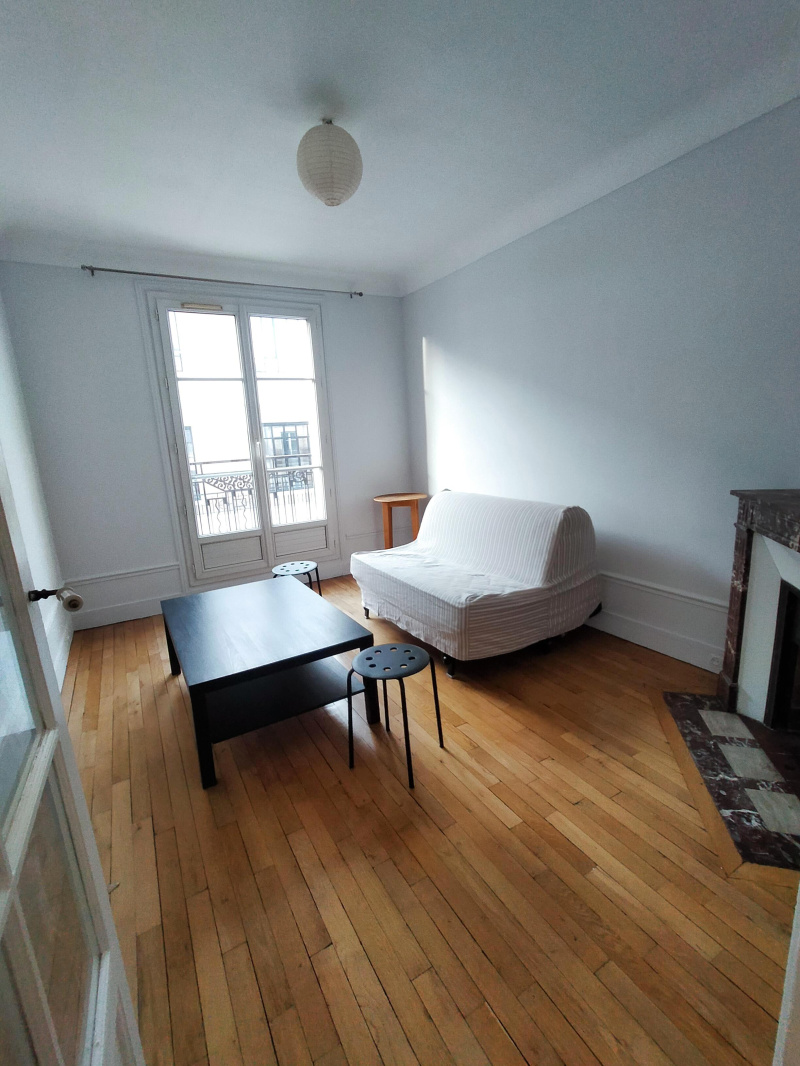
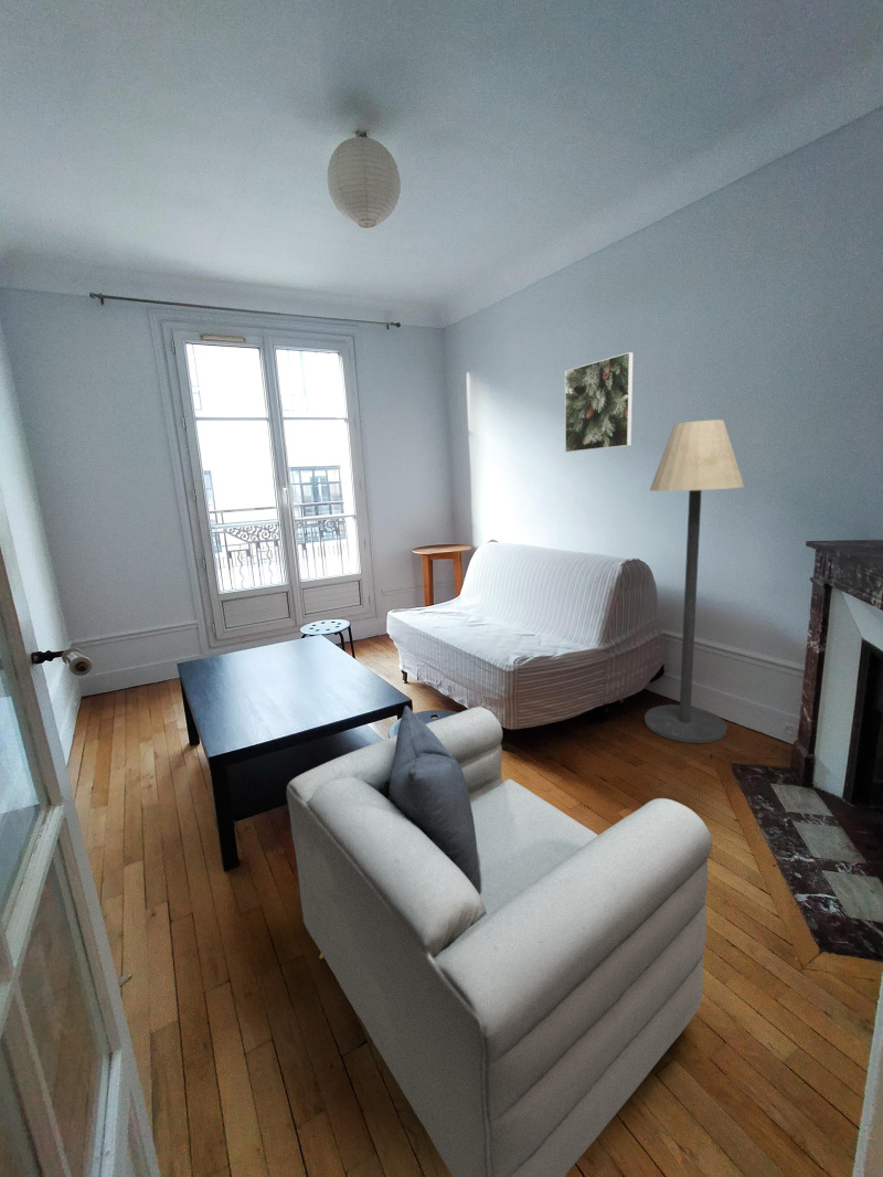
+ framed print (596, 406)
+ floor lamp (691, 582)
+ armchair (482, 871)
